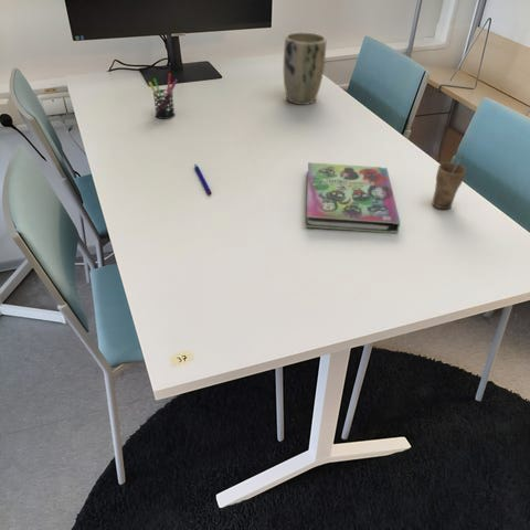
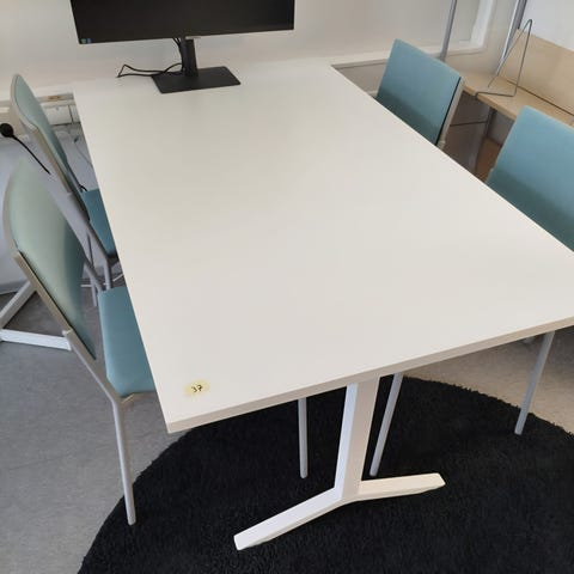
- cup (448, 182)
- book (349, 194)
- pen holder (162, 95)
- plant pot (303, 70)
- pen (202, 178)
